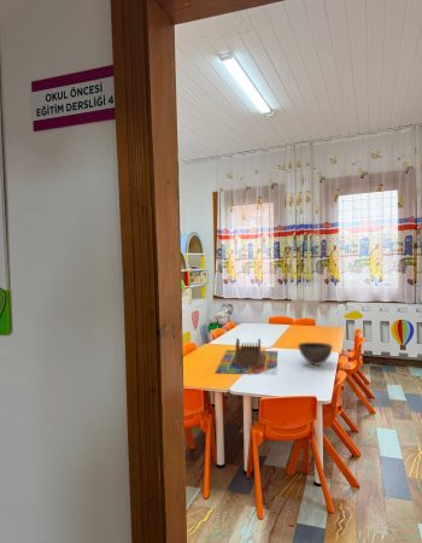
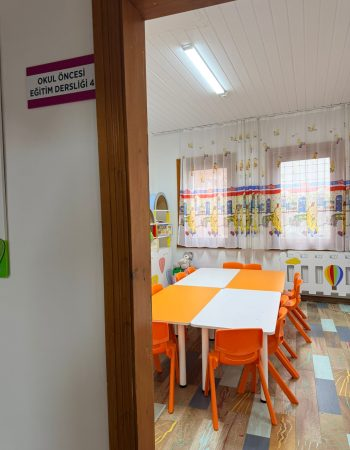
- bowl (315, 354)
- board game (248, 349)
